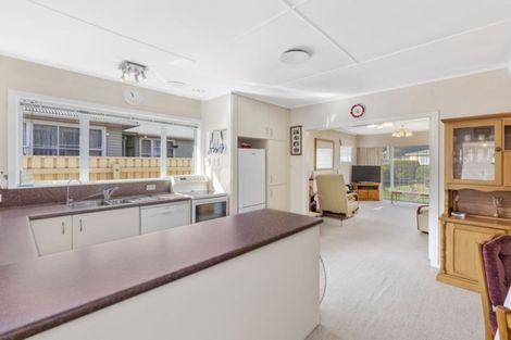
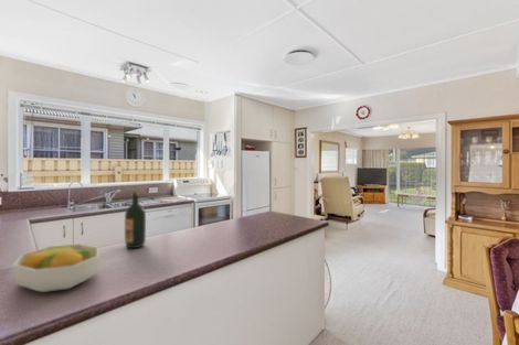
+ wine bottle (135, 218)
+ fruit bowl (60, 261)
